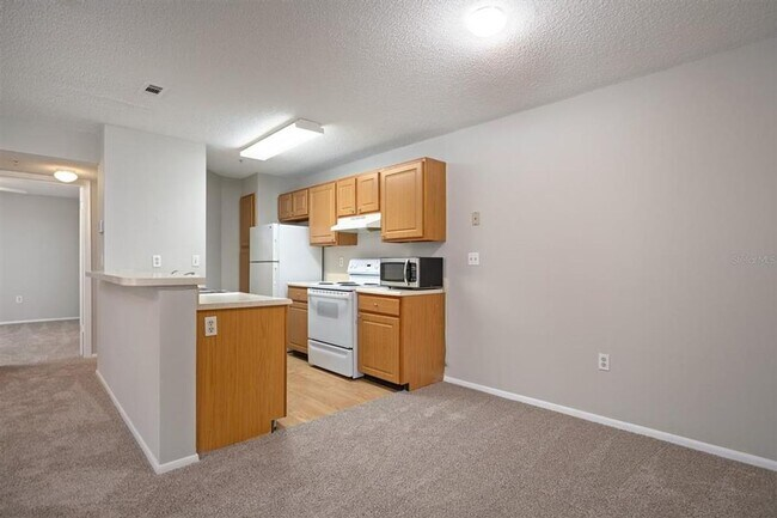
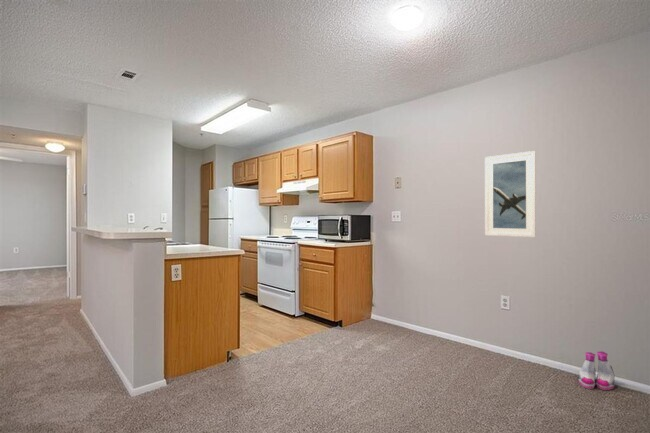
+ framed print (509, 195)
+ boots (594, 367)
